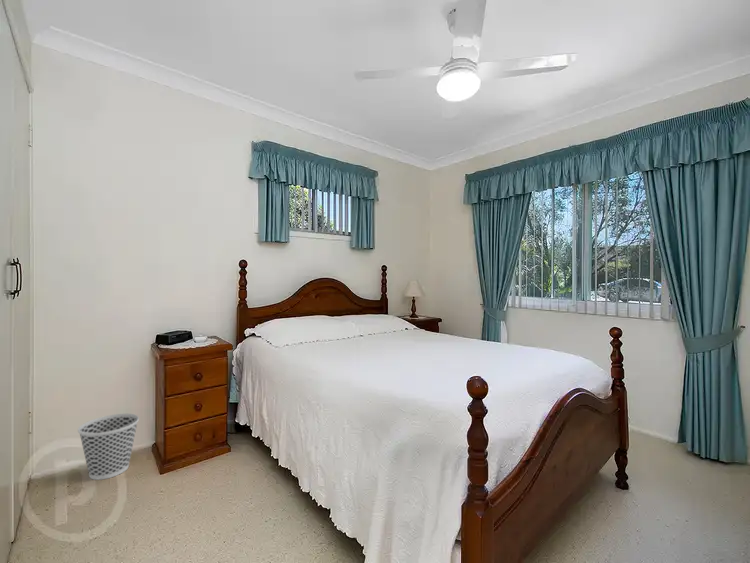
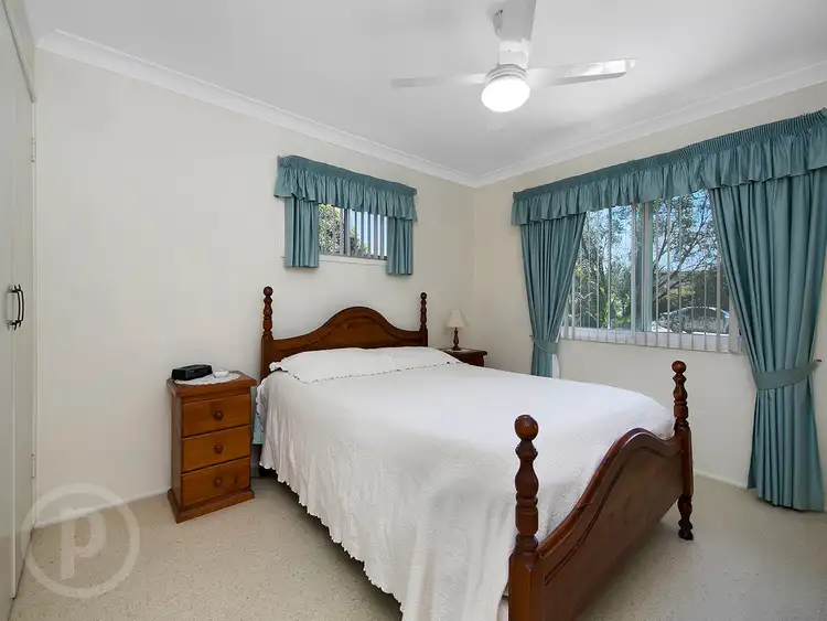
- wastebasket (109, 446)
